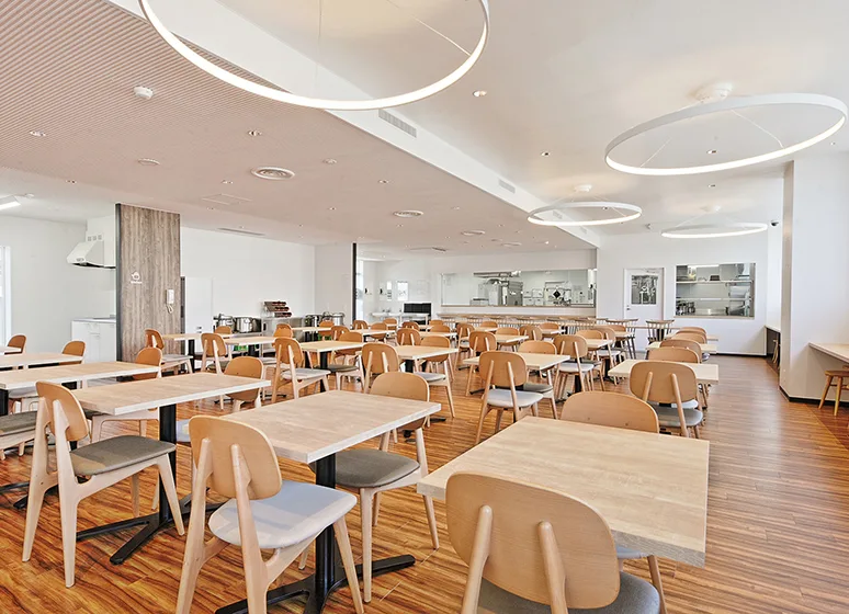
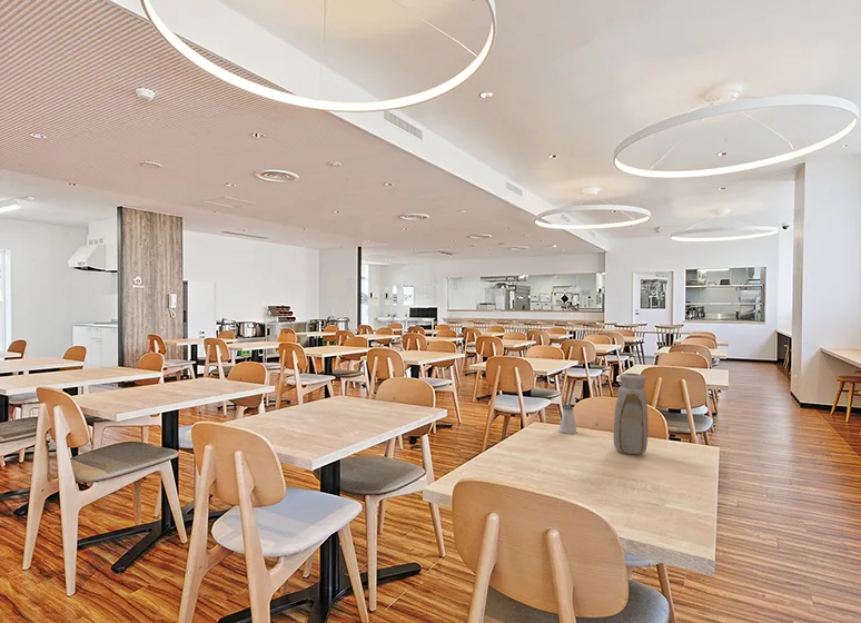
+ vase (631, 413)
+ saltshaker (567, 418)
